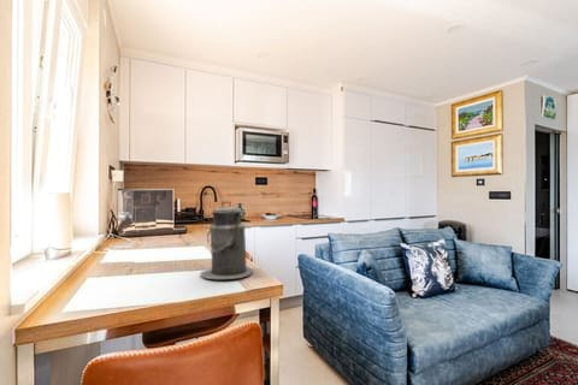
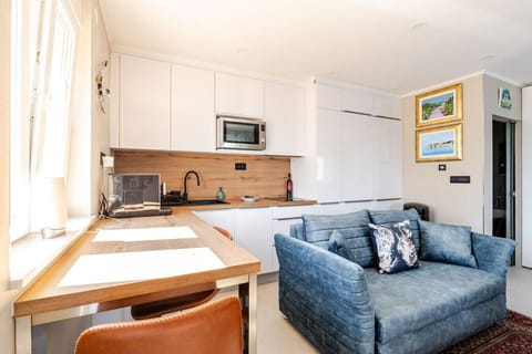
- canister (226, 237)
